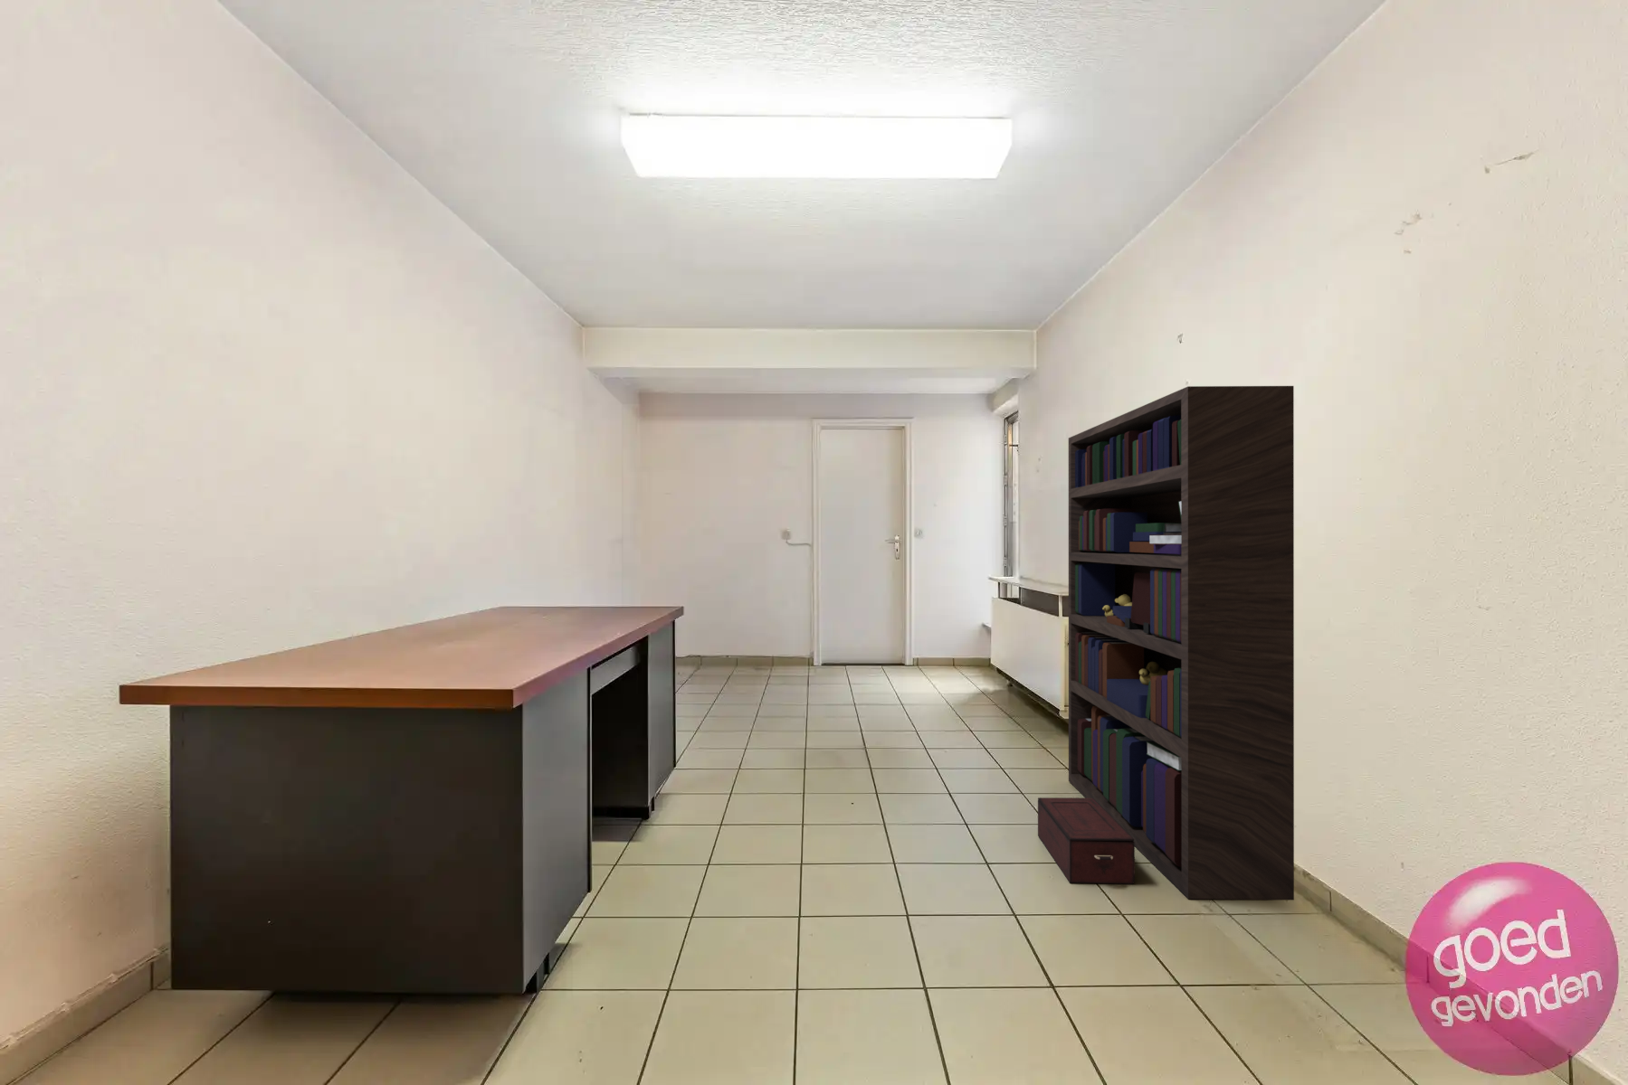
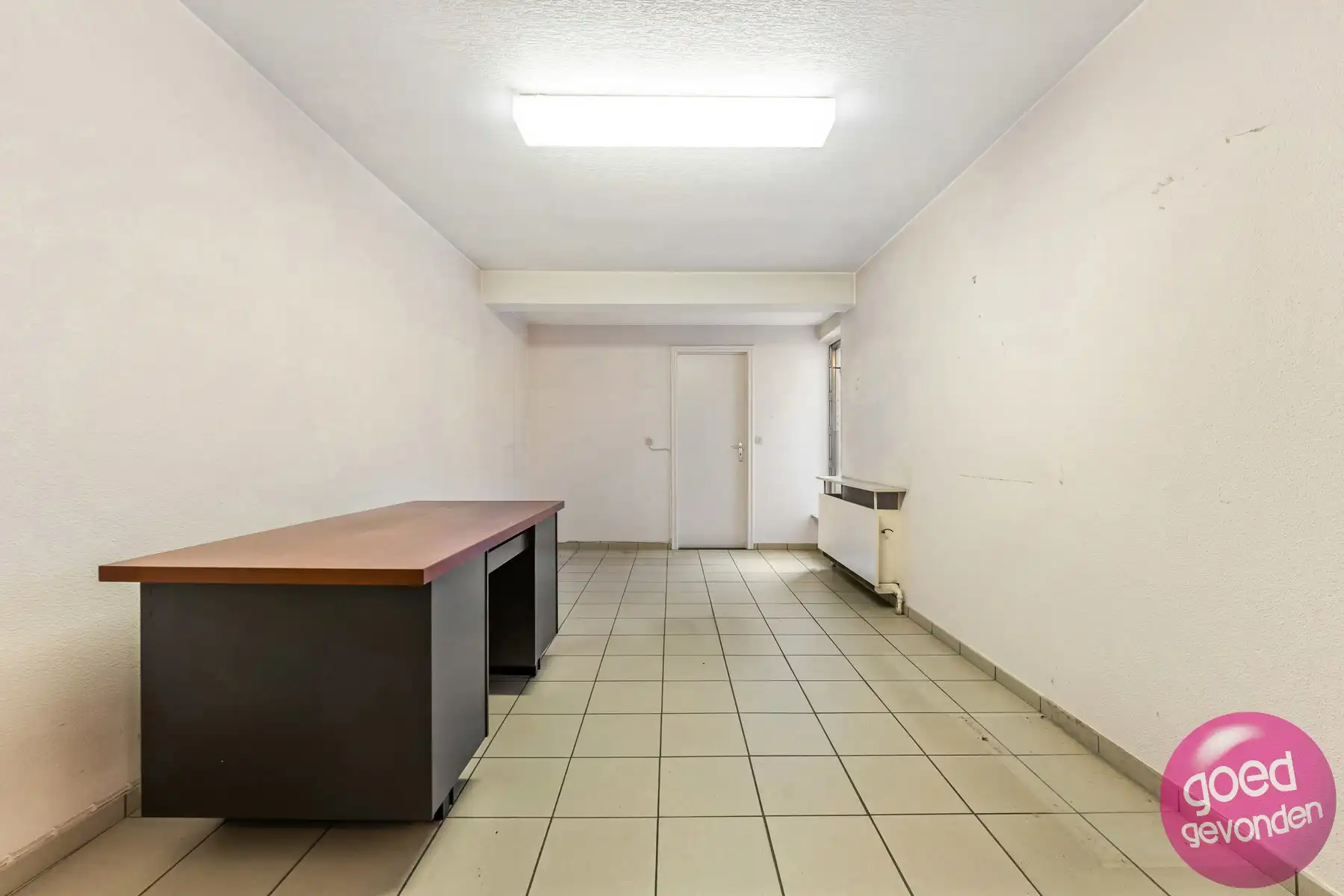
- storage box (1085, 837)
- bookcase (1158, 622)
